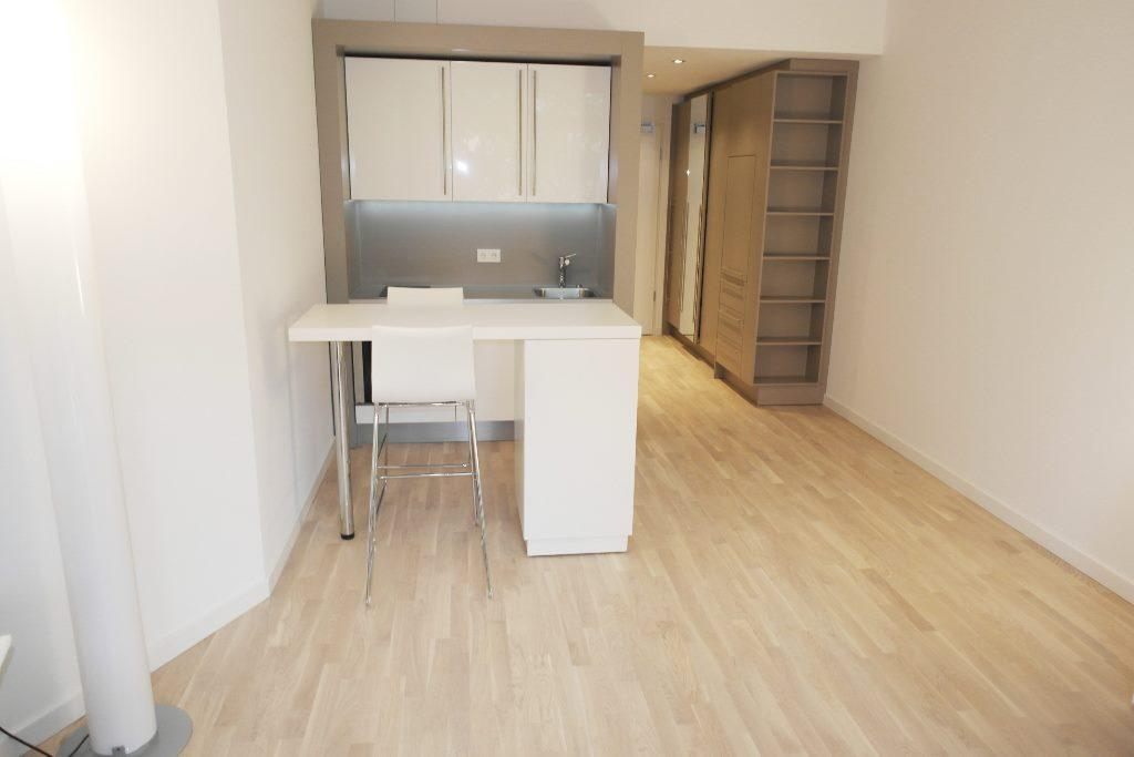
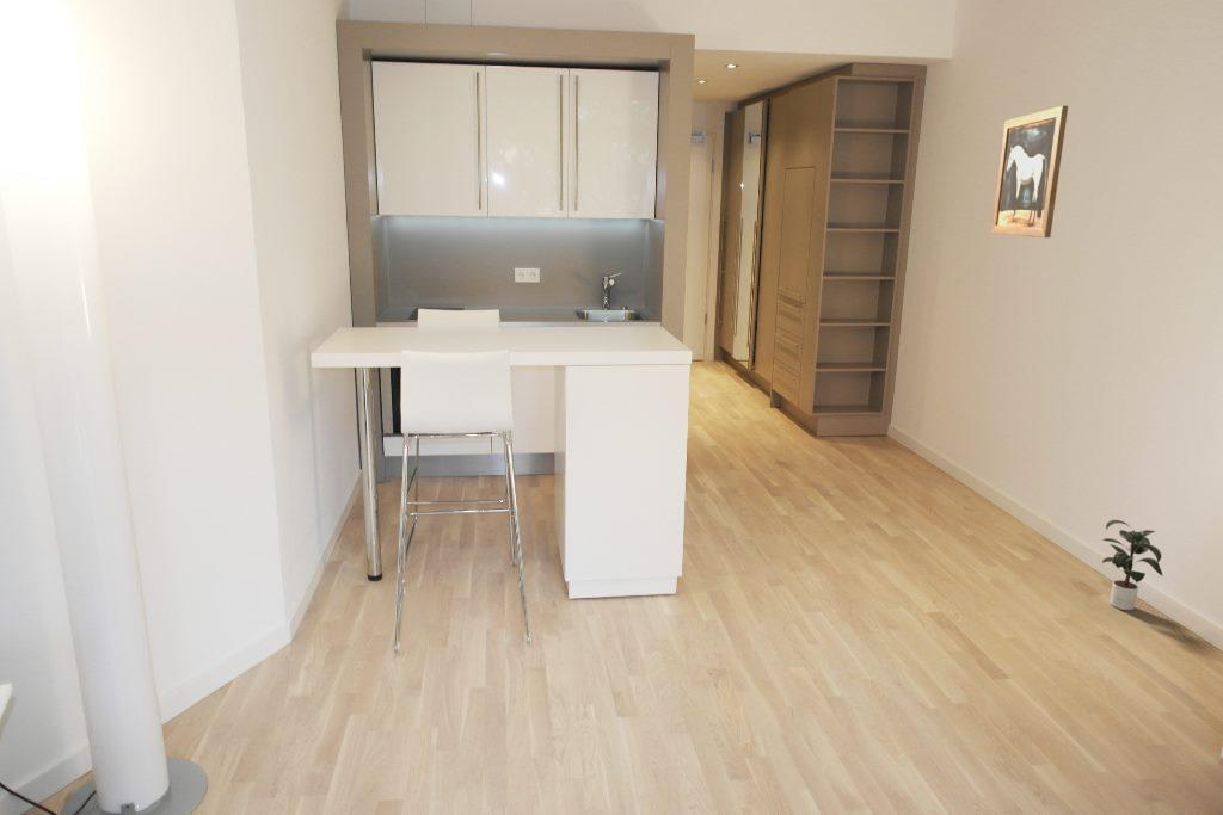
+ wall art (1026, 175)
+ potted plant (1132, 566)
